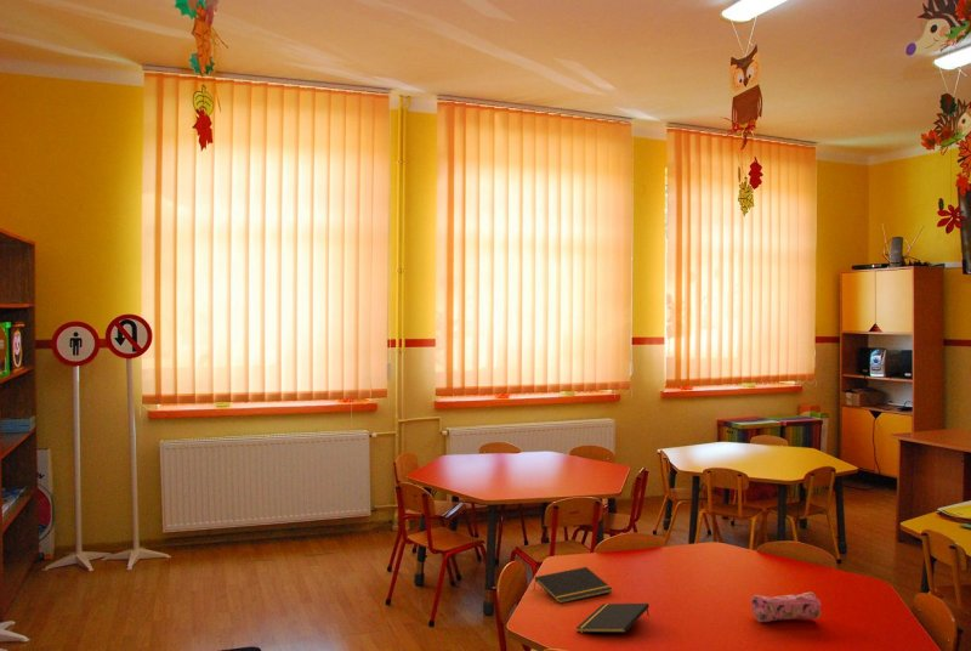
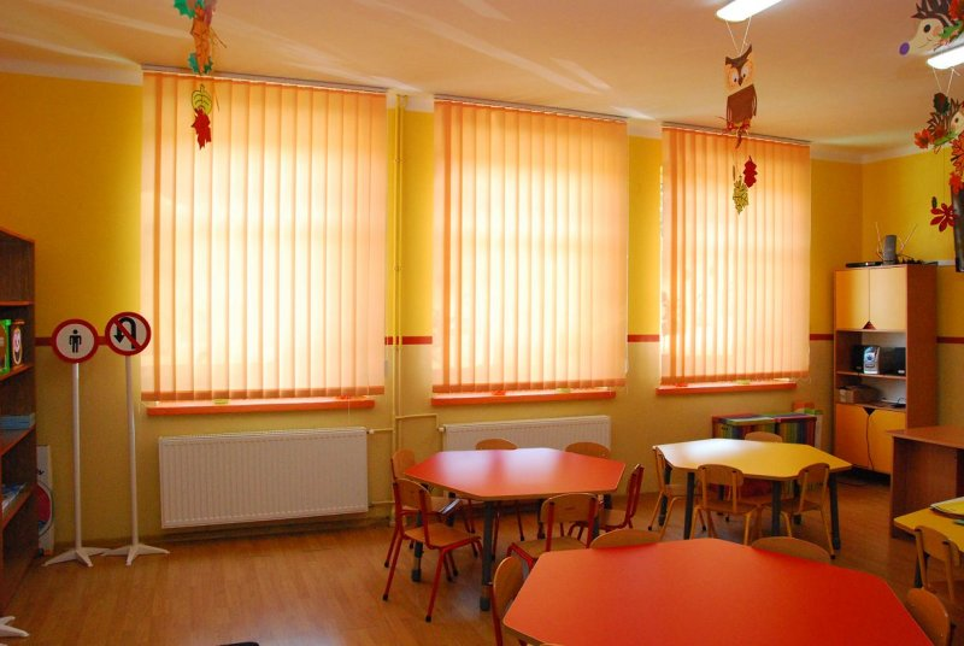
- pencil case (785, 606)
- notepad (613, 617)
- notepad (573, 584)
